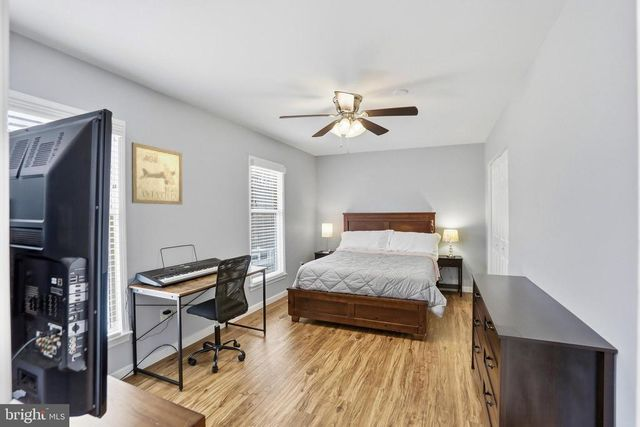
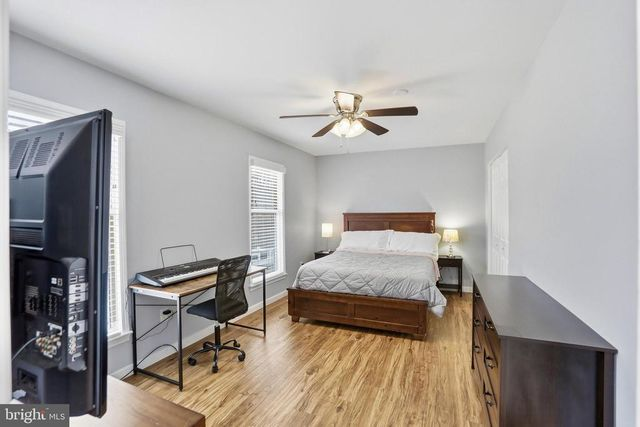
- wall art (159, 176)
